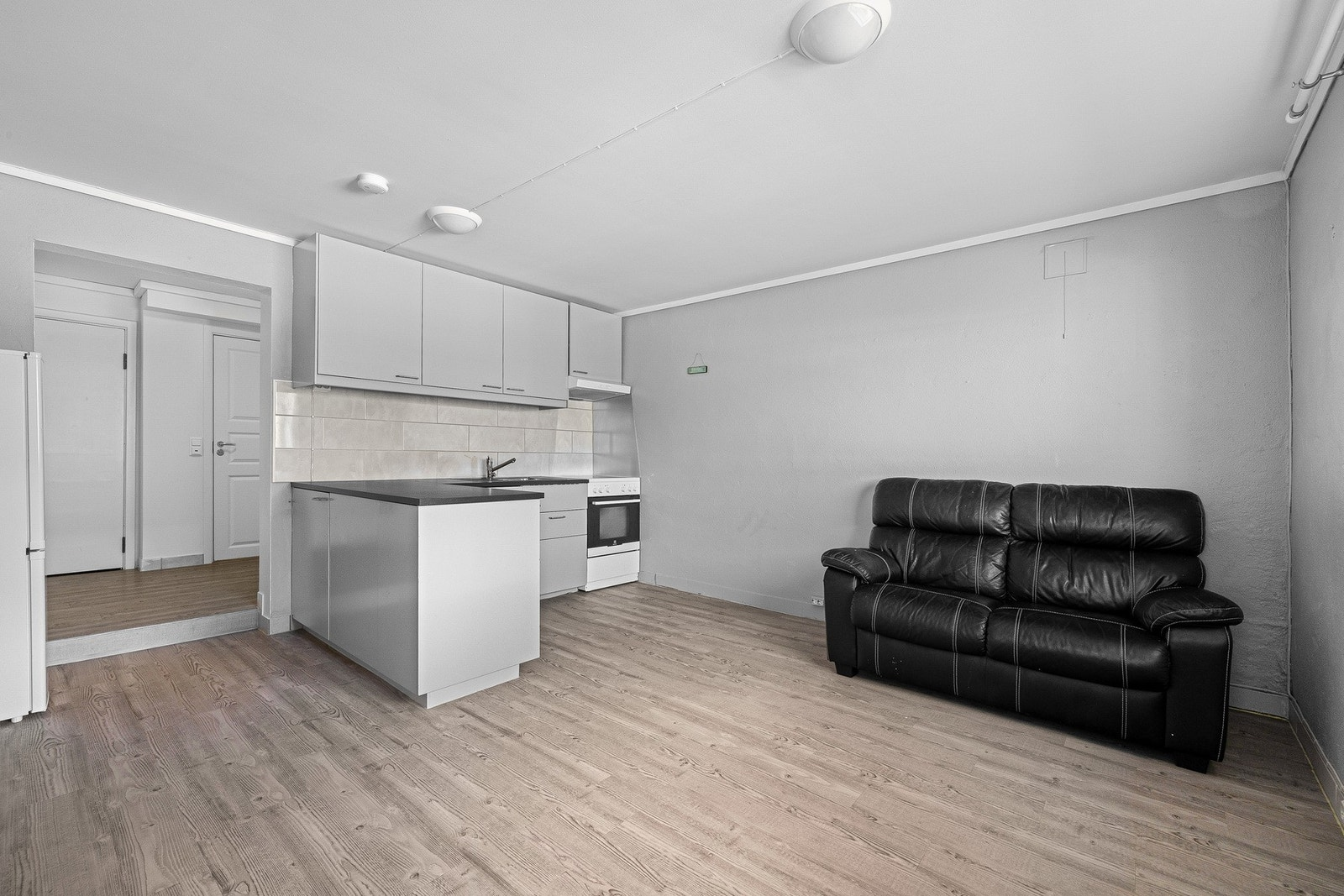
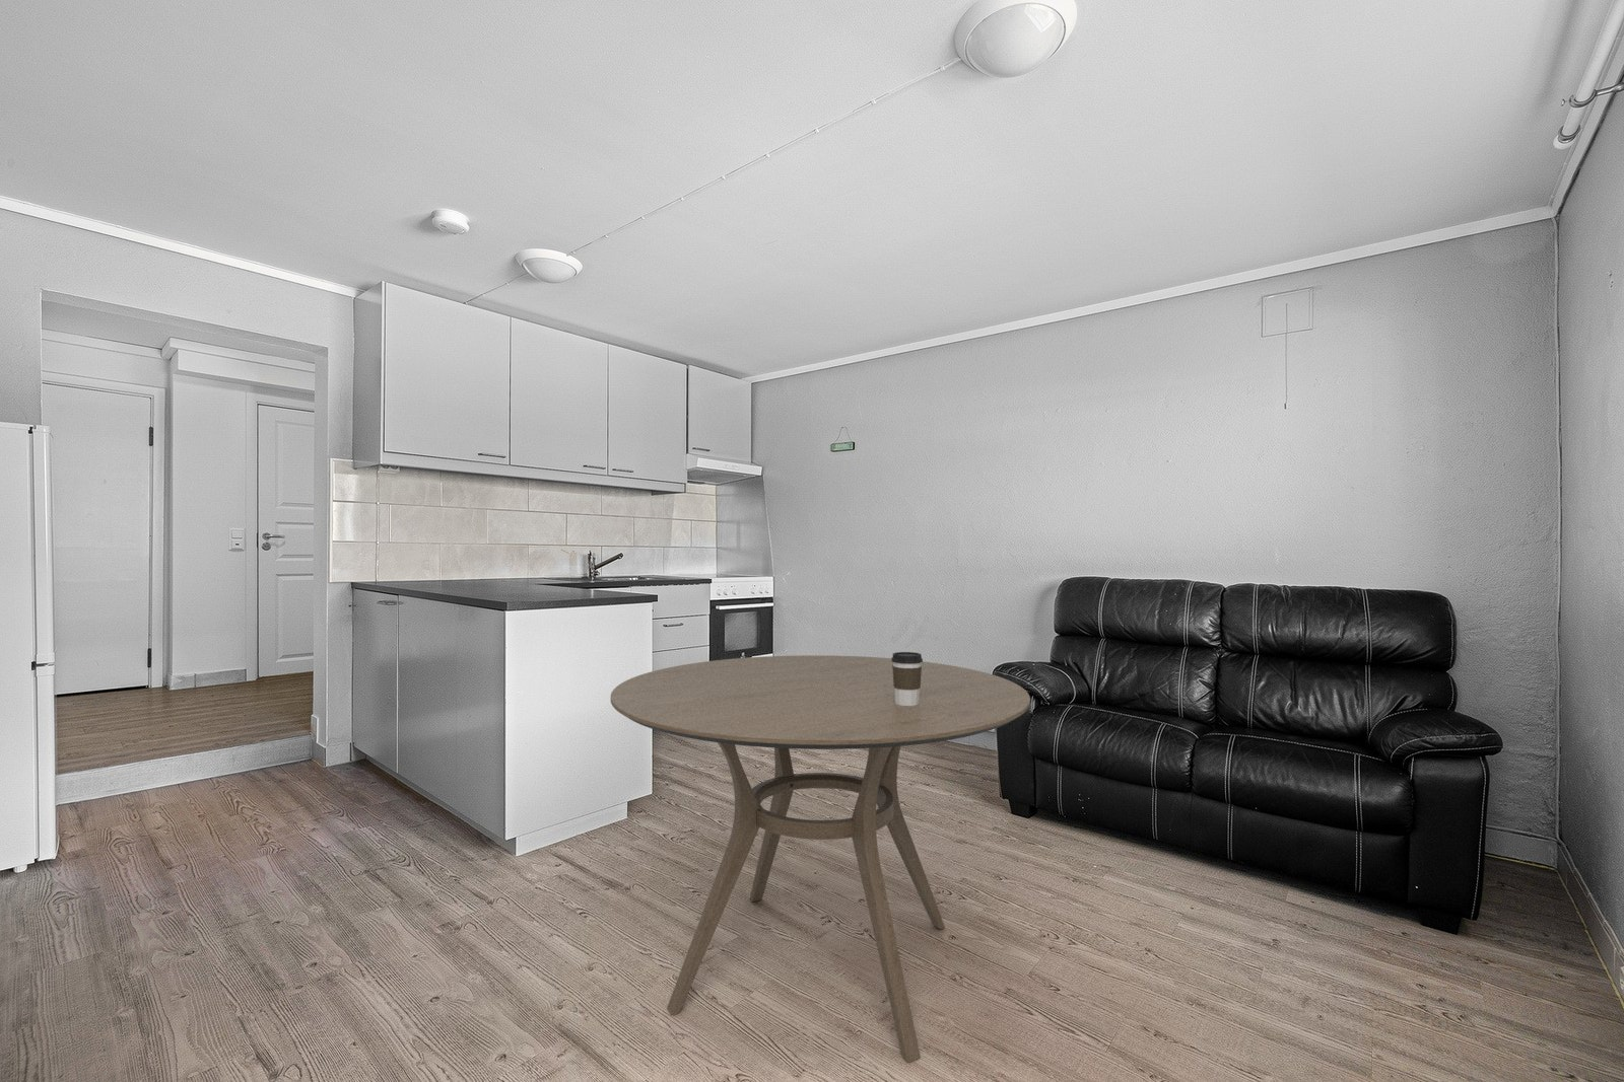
+ dining table (819, 824)
+ coffee cup (906, 677)
